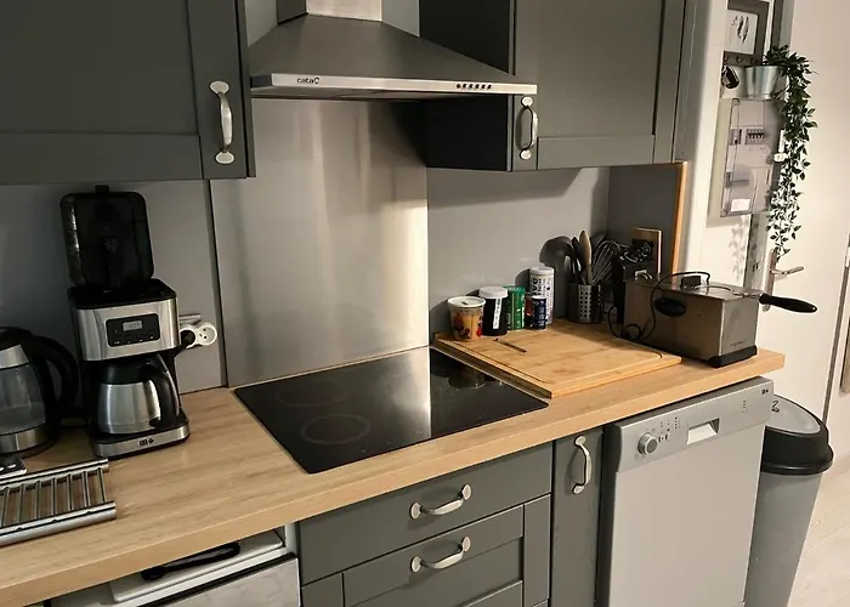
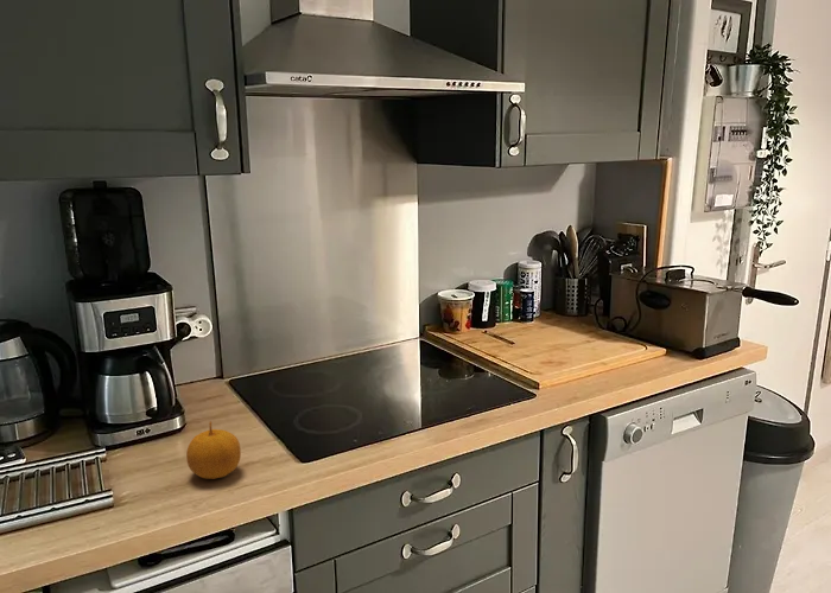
+ fruit (212, 447)
